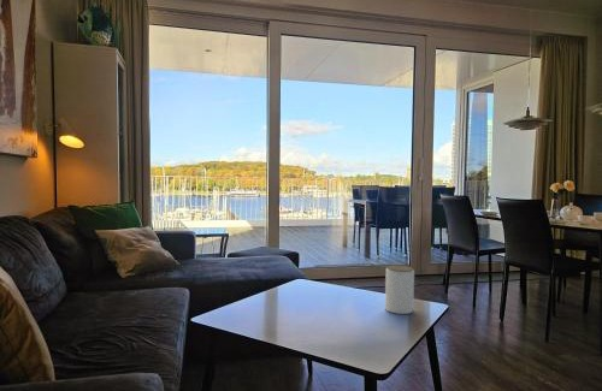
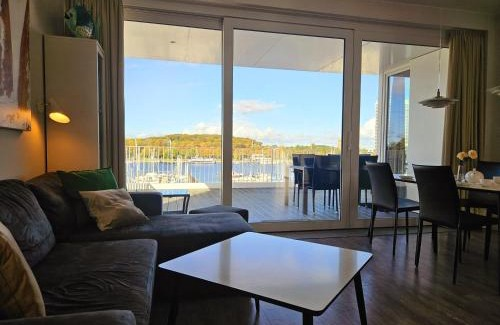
- jar (399, 288)
